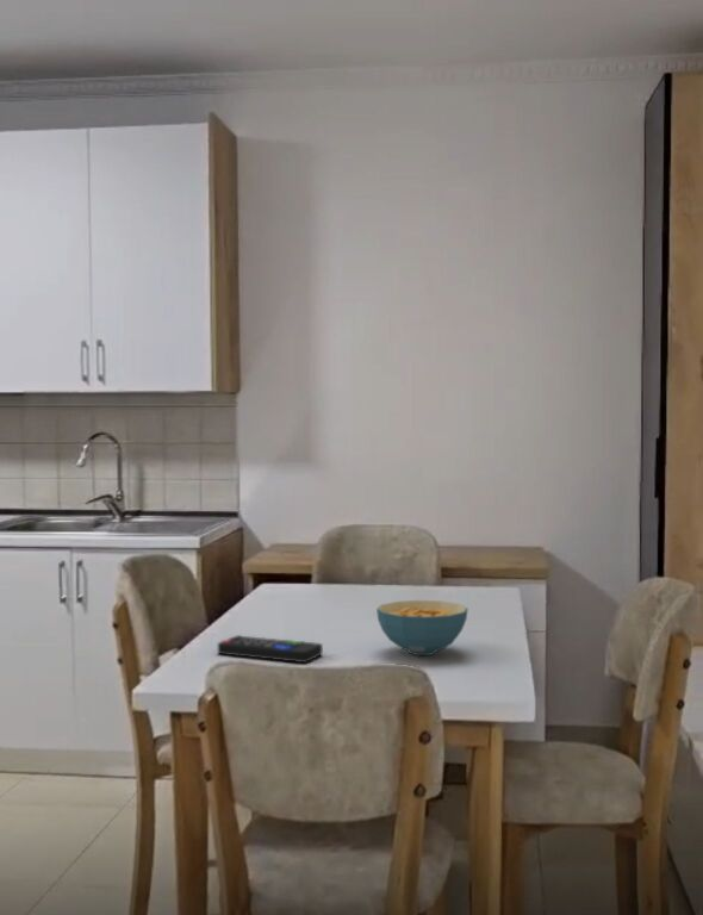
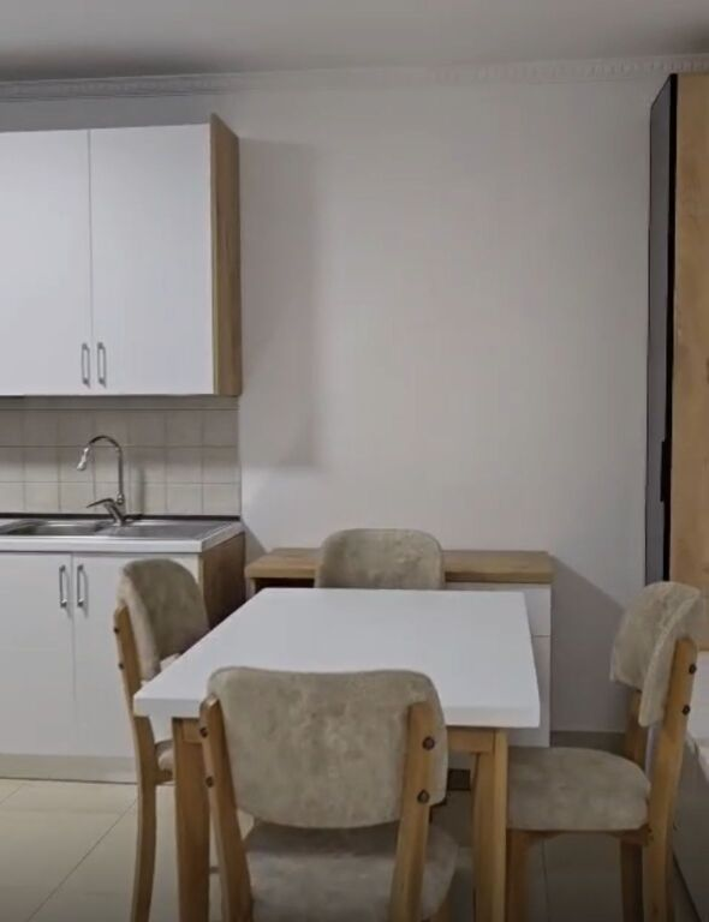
- cereal bowl (422, 630)
- remote control (269, 647)
